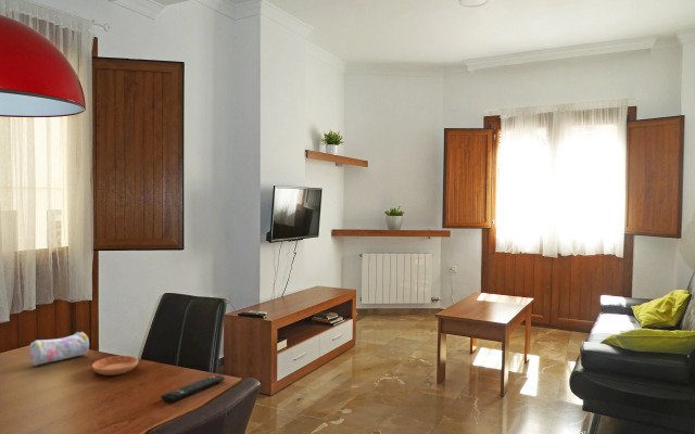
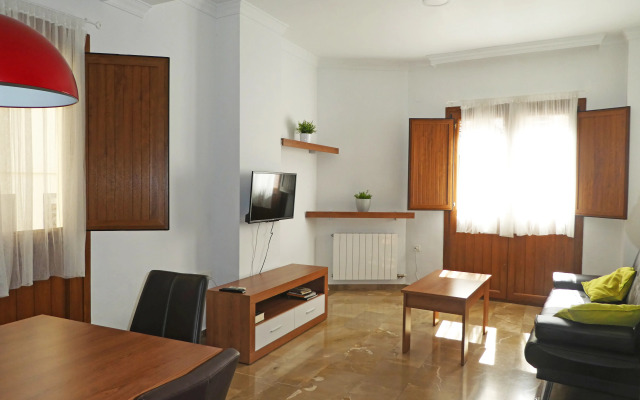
- remote control (194, 387)
- saucer (115, 366)
- pencil case (60, 347)
